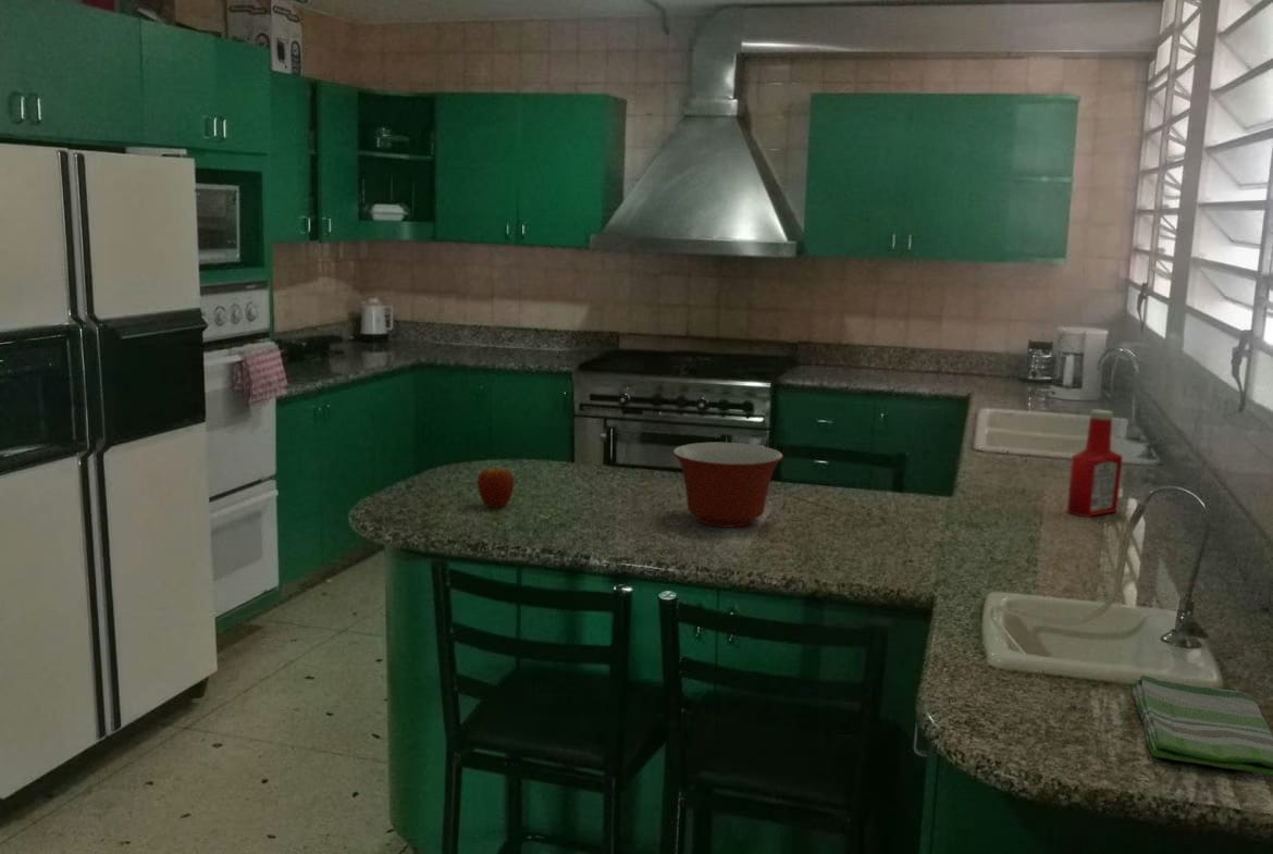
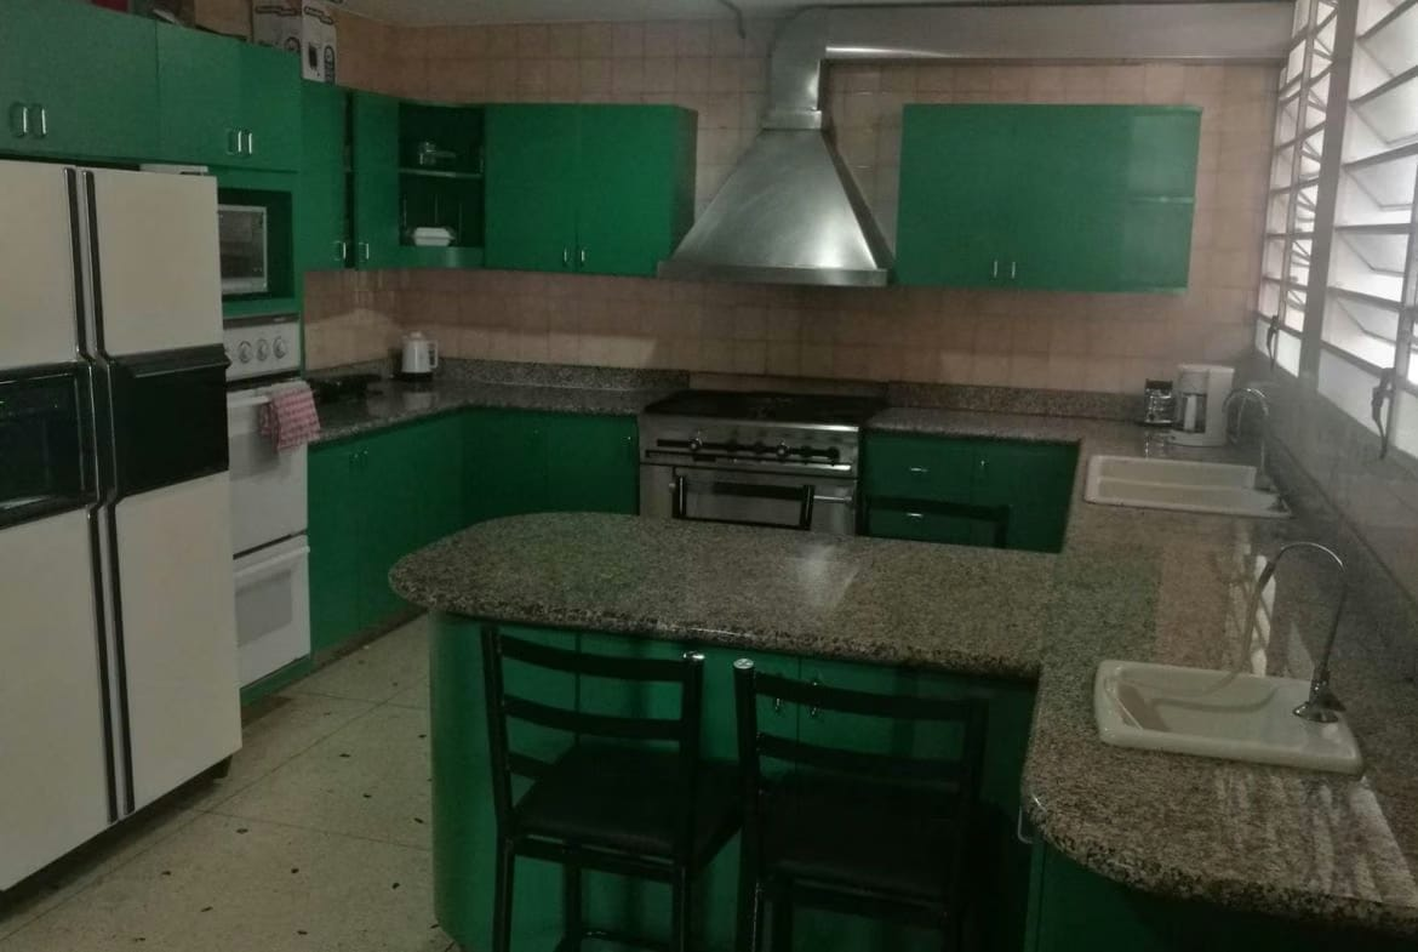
- dish towel (1207, 721)
- soap bottle (1097, 461)
- fruit (495, 485)
- mixing bowl (726, 486)
